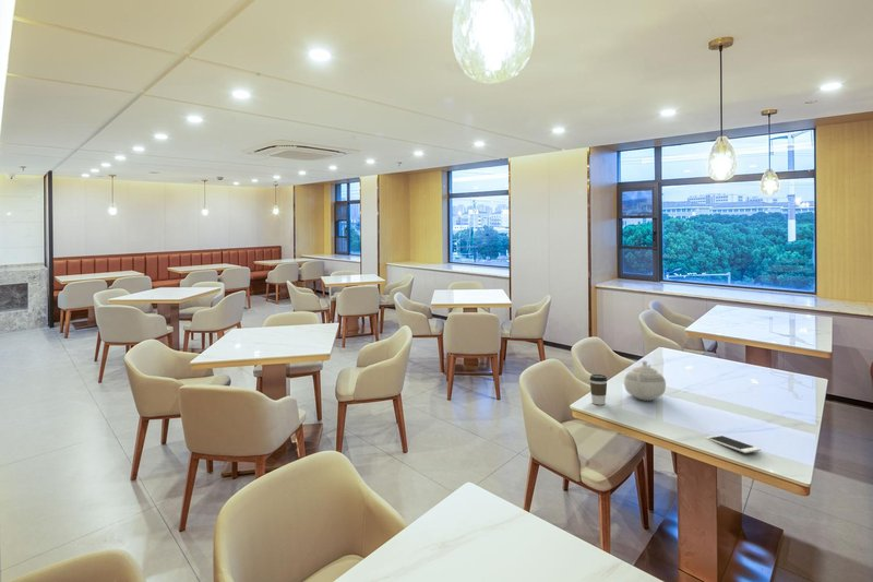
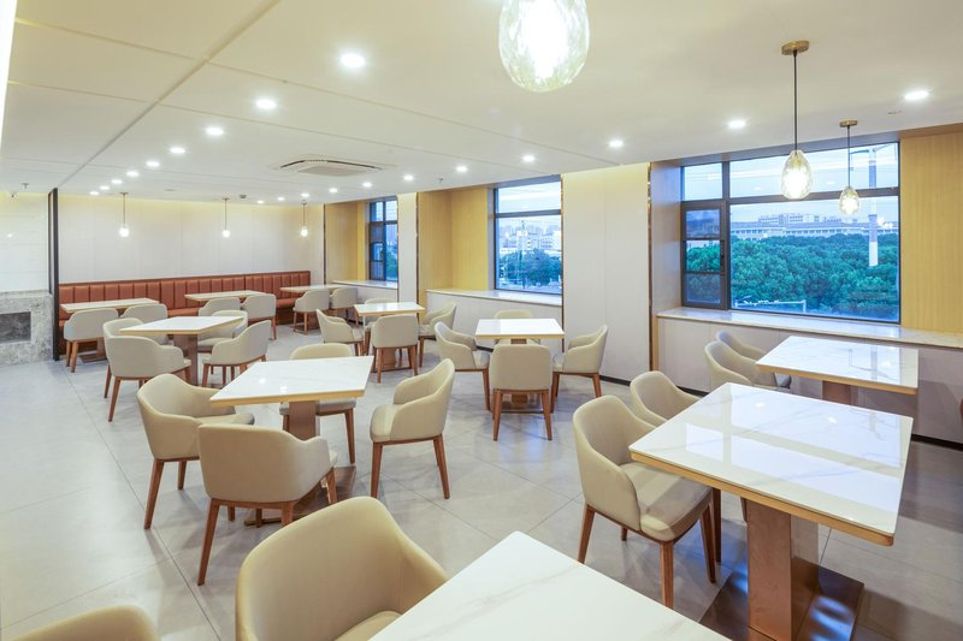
- teapot (644, 379)
- coffee cup (598, 389)
- cell phone (731, 443)
